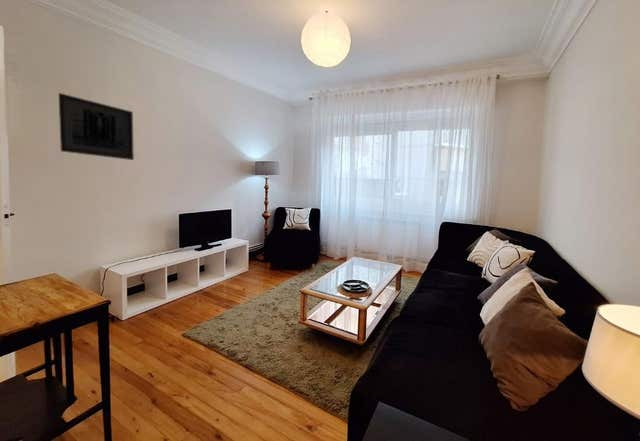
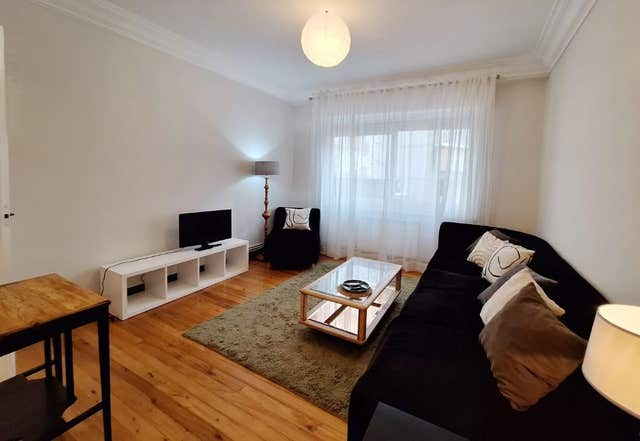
- wall art (99, 129)
